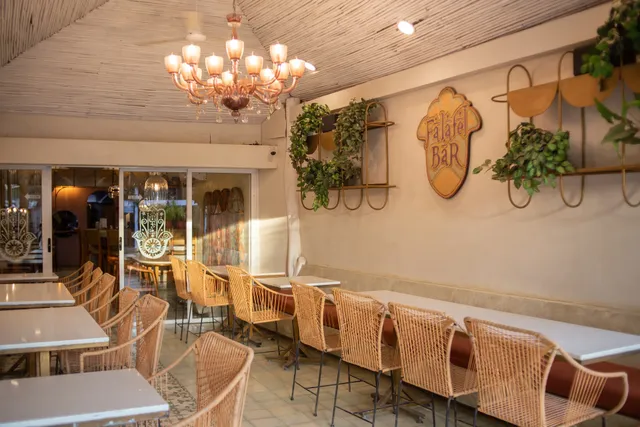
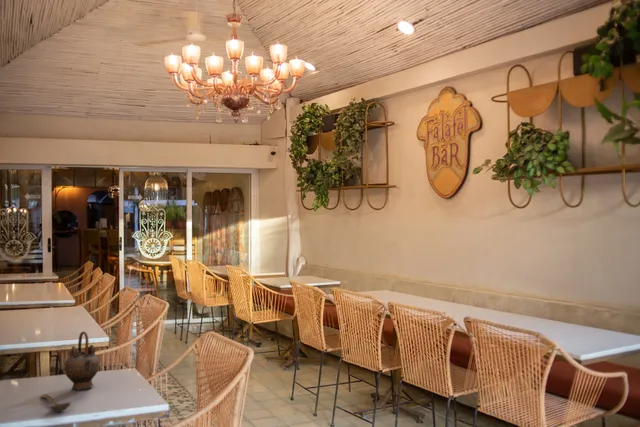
+ stirrer (53, 399)
+ teapot (83, 360)
